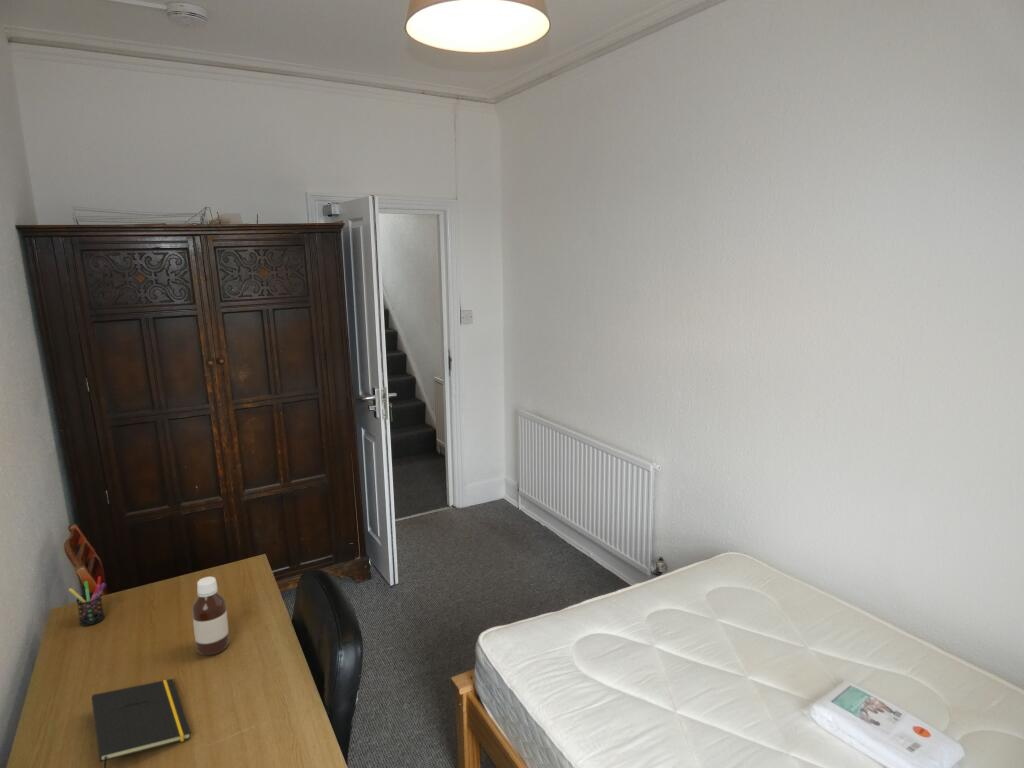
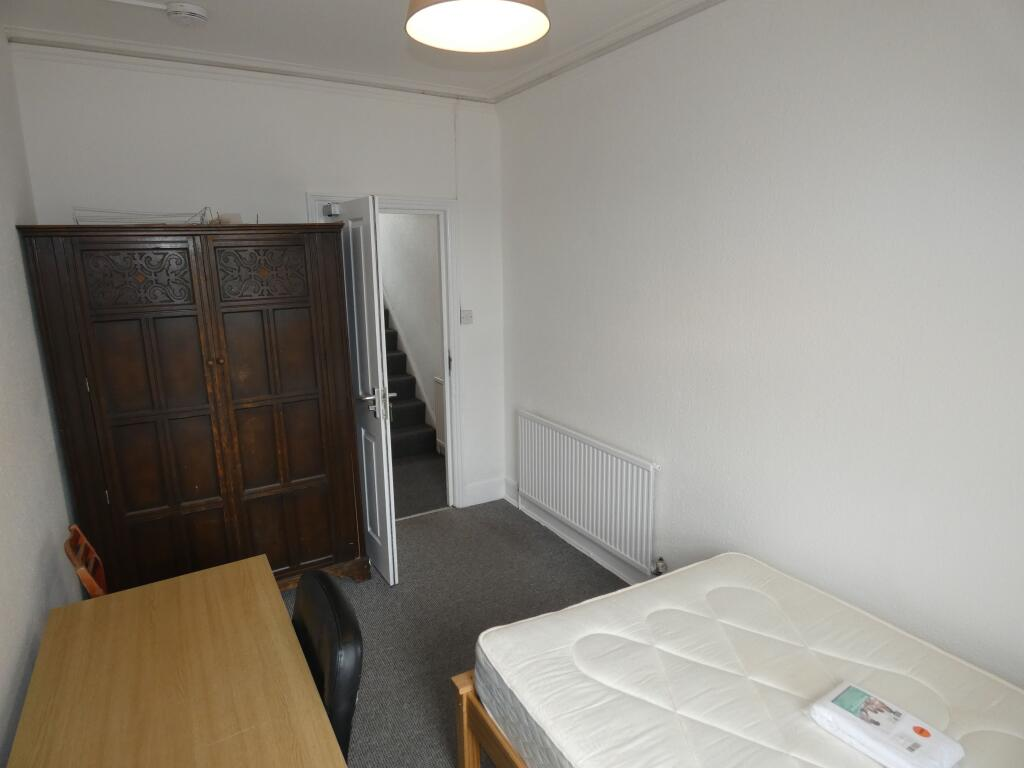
- pen holder (90, 598)
- notepad (140, 716)
- bottle (209, 614)
